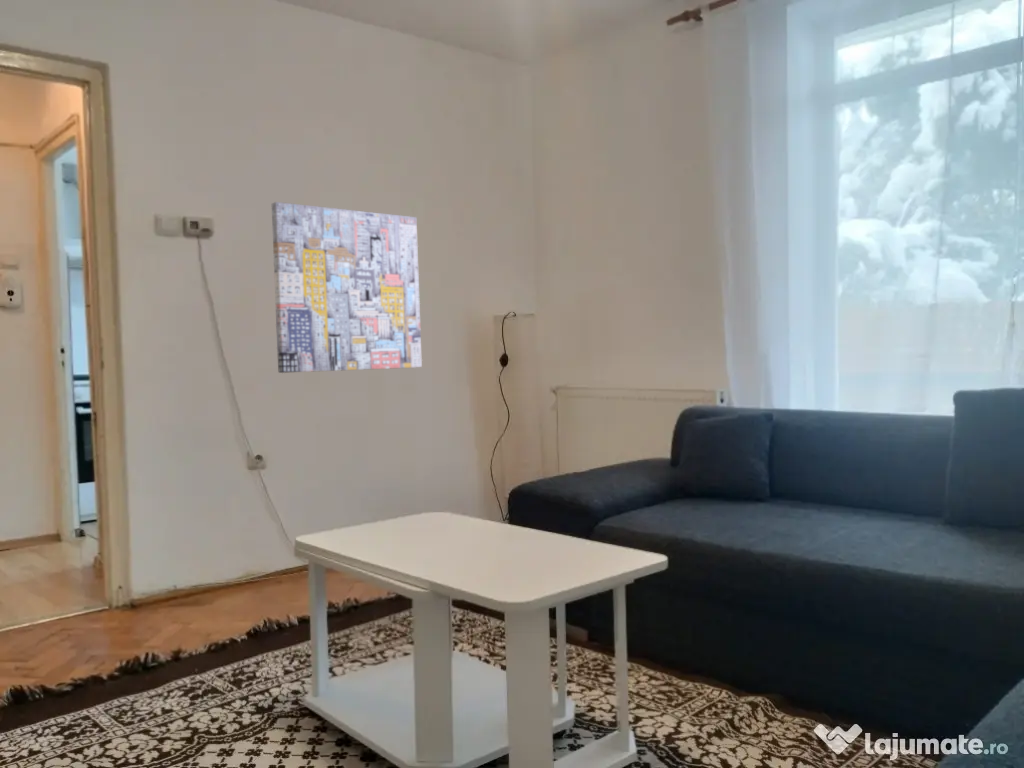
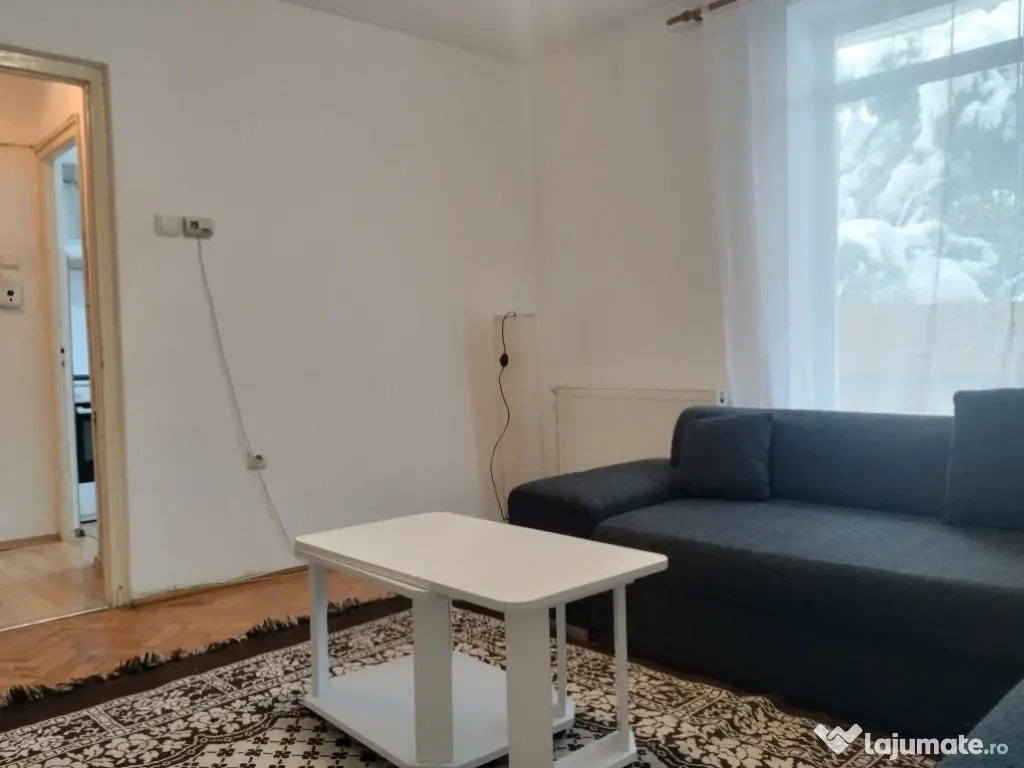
- wall art (351, 290)
